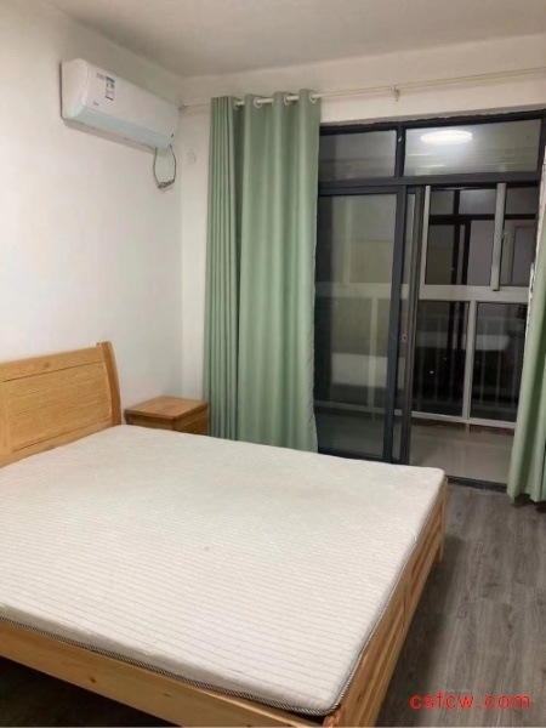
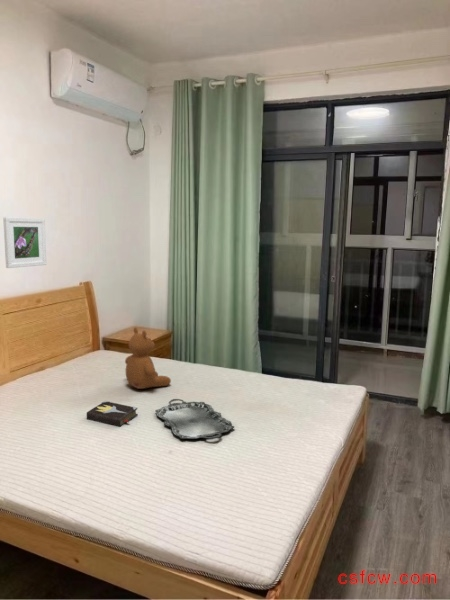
+ teddy bear (147, 356)
+ serving tray (193, 418)
+ hardback book (112, 413)
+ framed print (26, 242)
